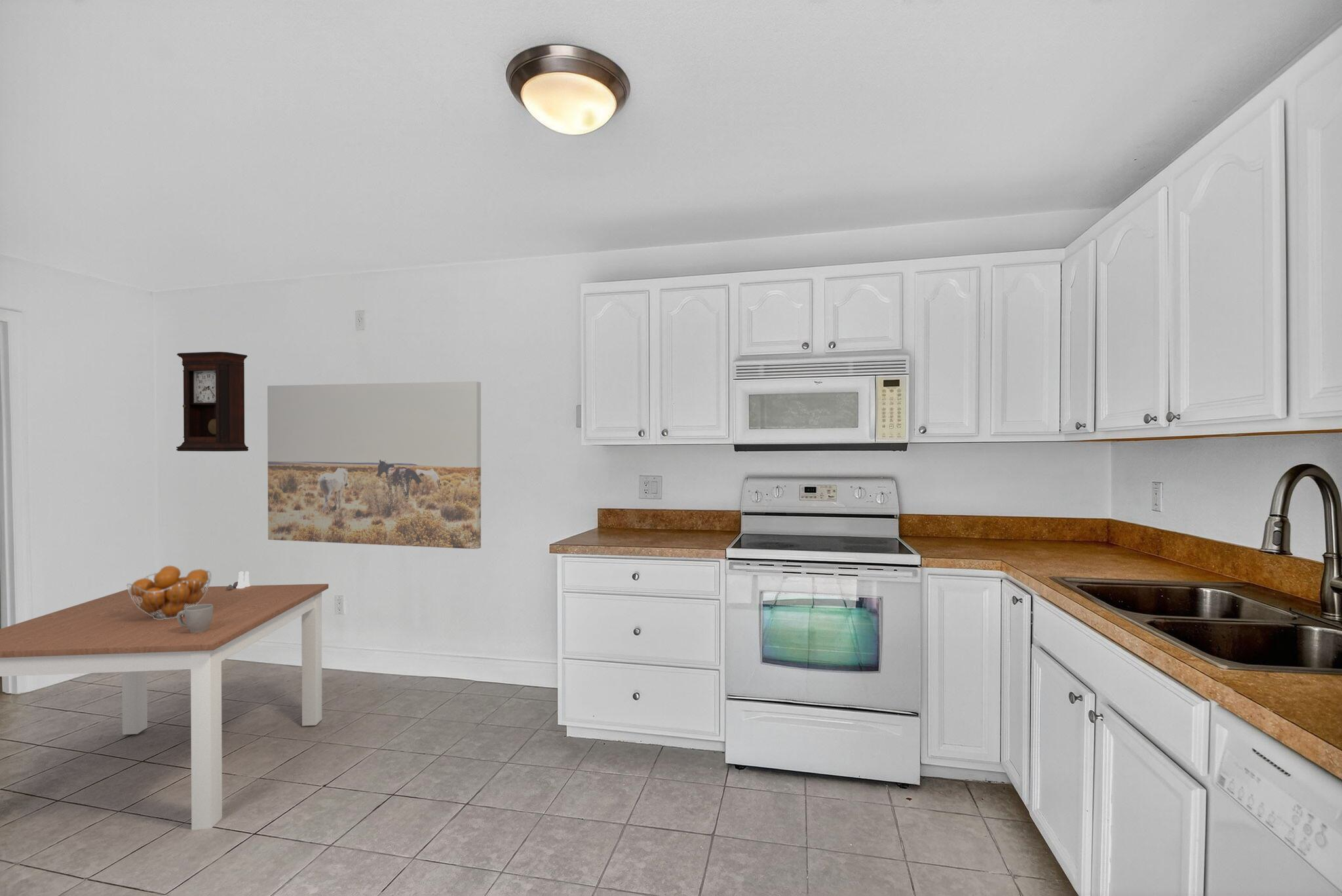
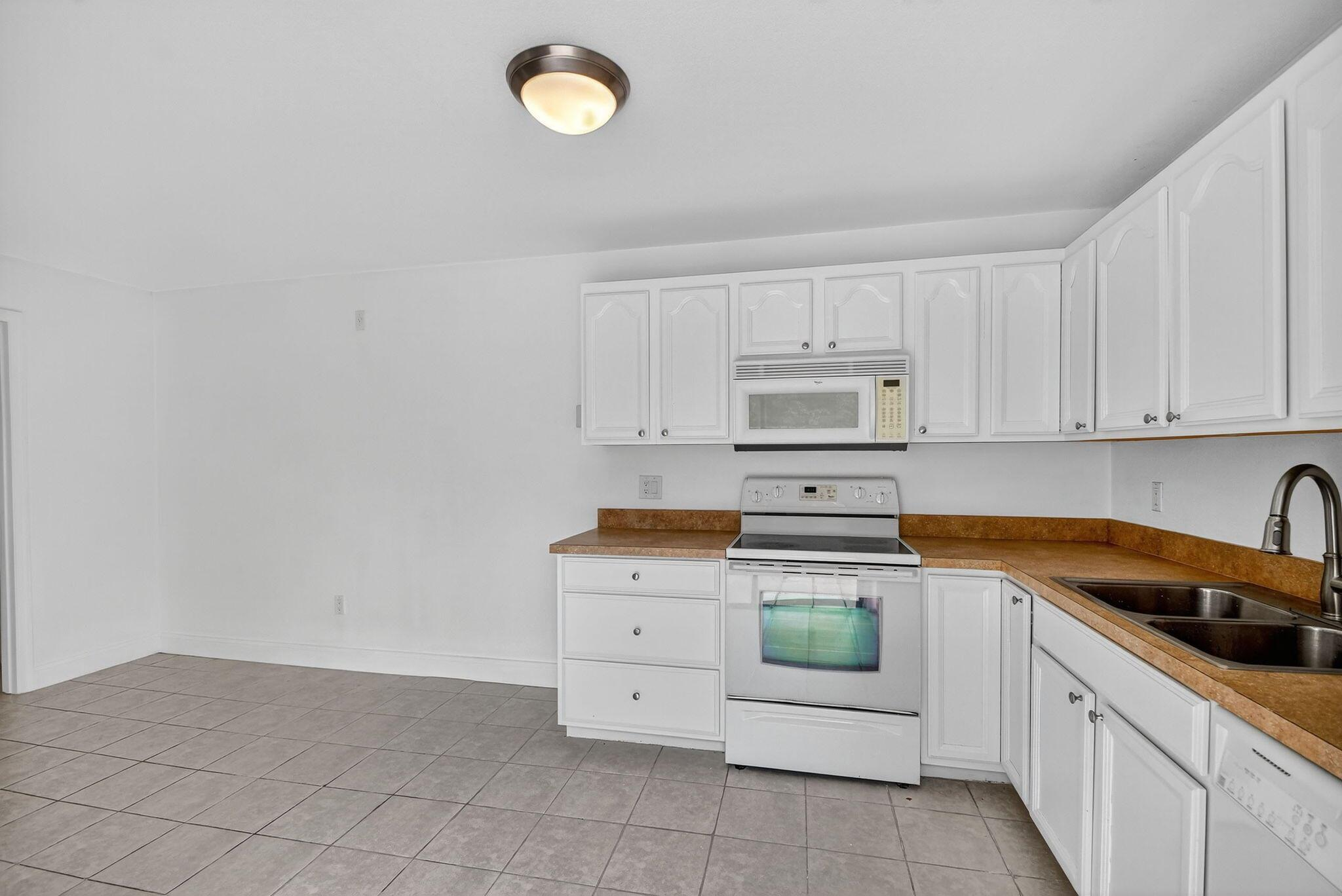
- mug (195, 618)
- salt and pepper shaker set (239, 580)
- pendulum clock (210, 402)
- dining table (147, 692)
- wall art (370, 464)
- fruit basket (170, 591)
